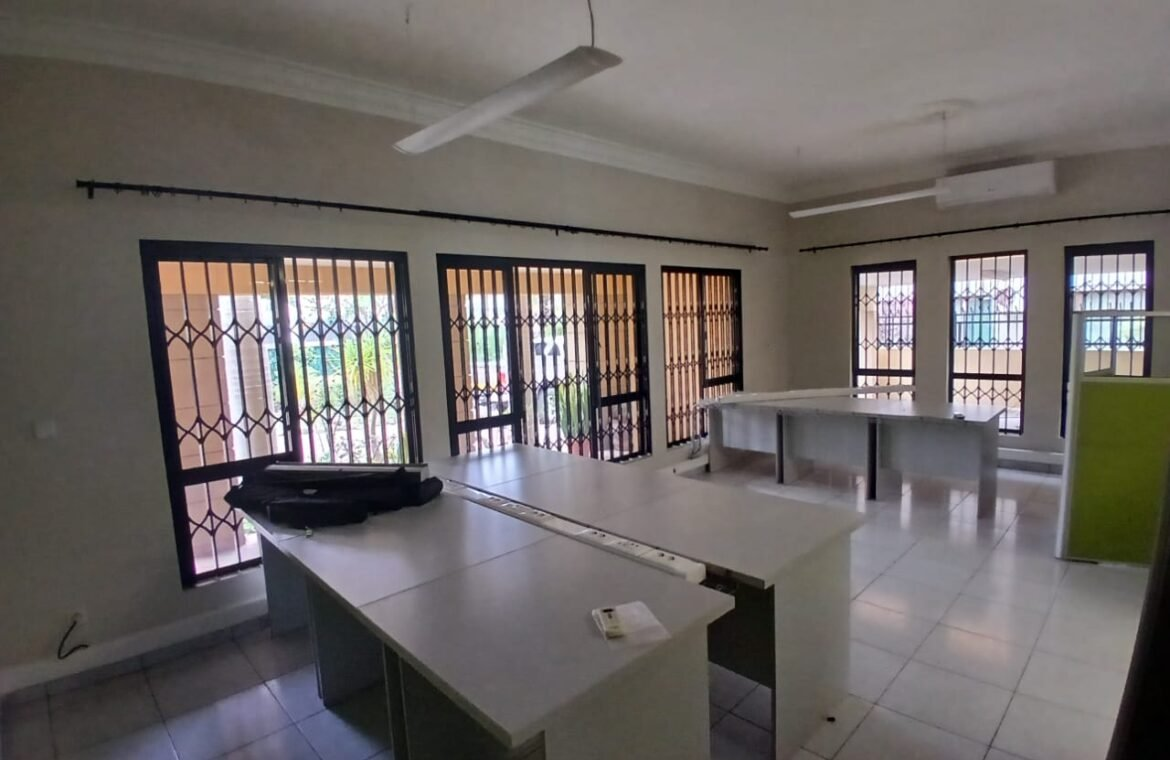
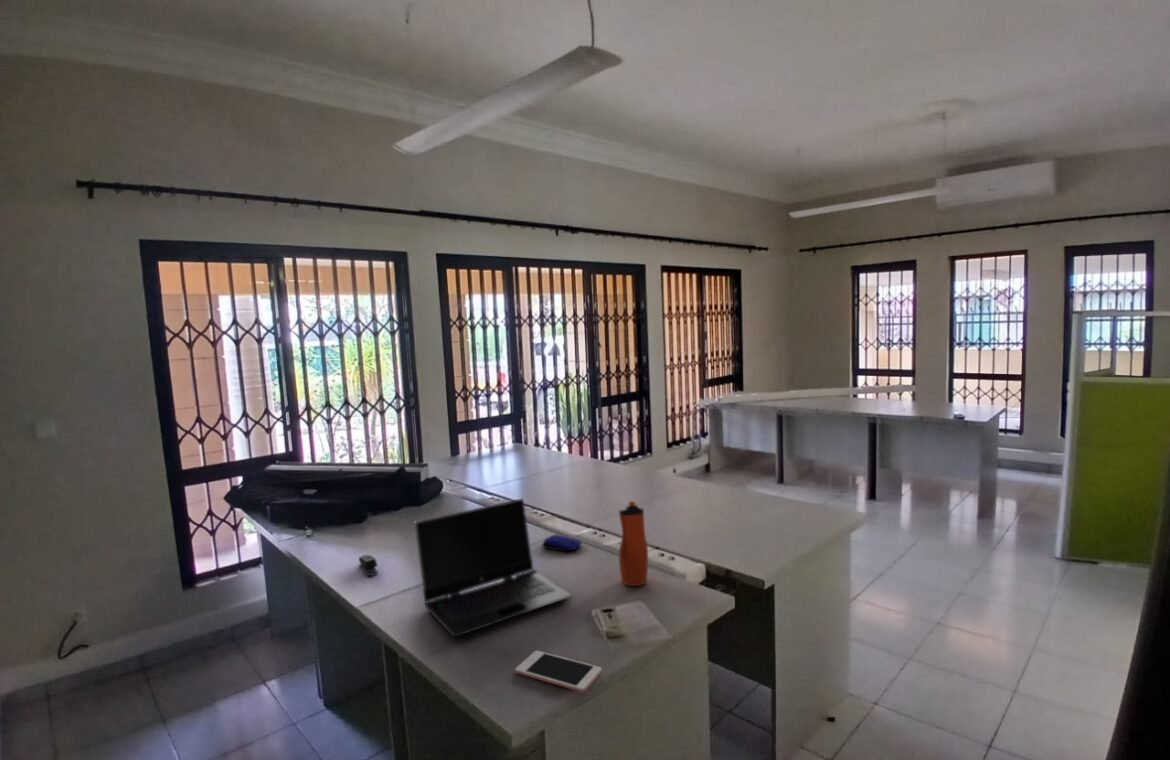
+ computer mouse (562, 541)
+ cell phone (558, 670)
+ laptop computer (492, 561)
+ stapler (367, 561)
+ water bottle (632, 541)
